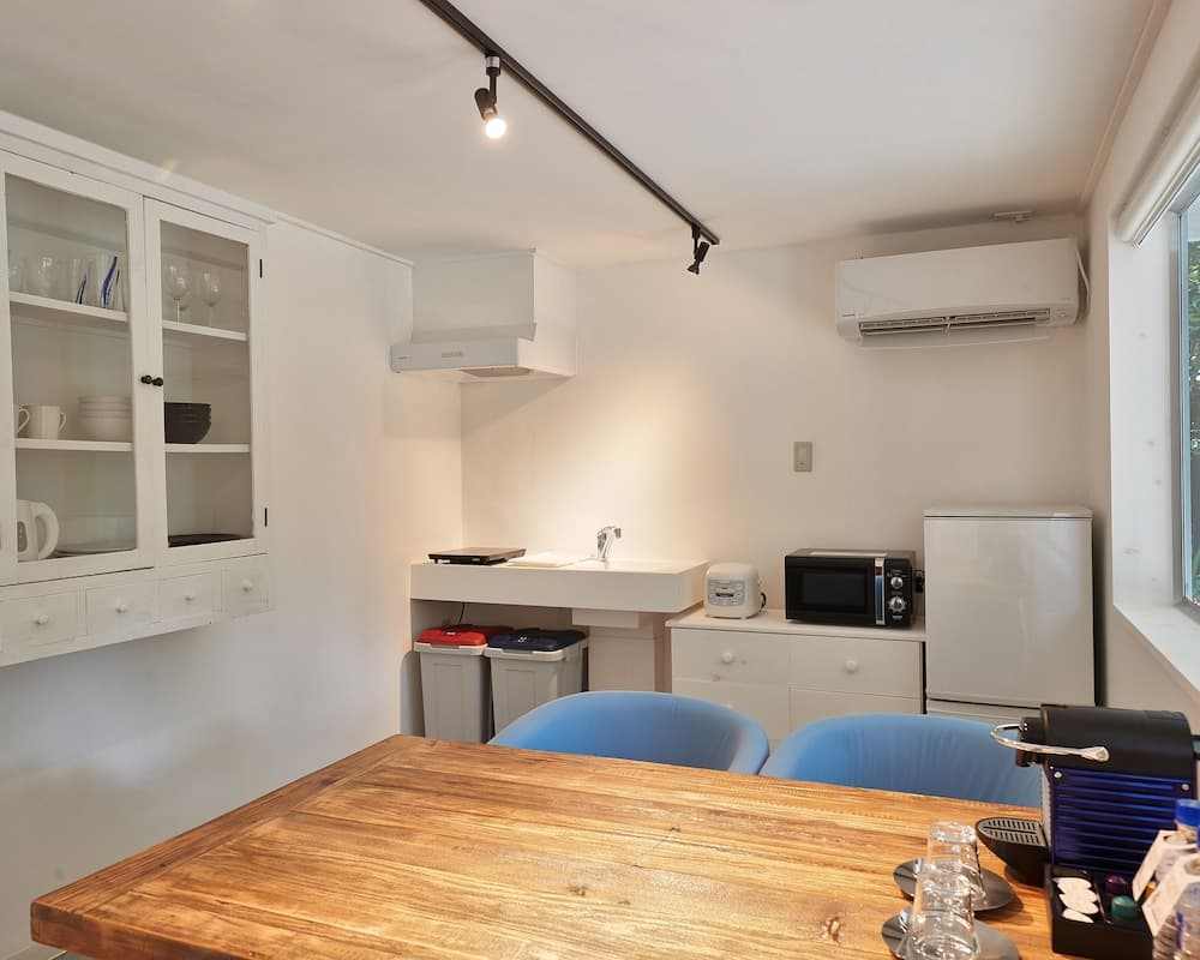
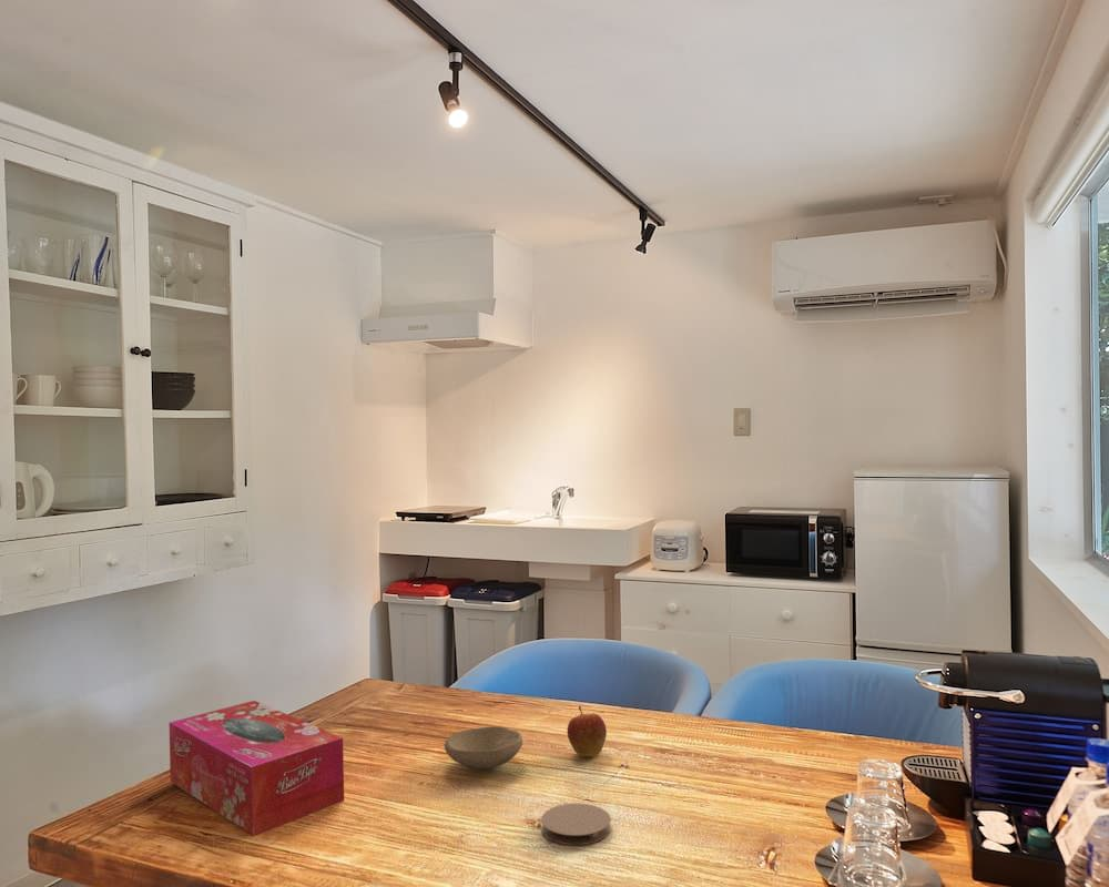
+ tissue box (253, 759)
+ bowl (484, 750)
+ fruit (587, 731)
+ coaster (576, 823)
